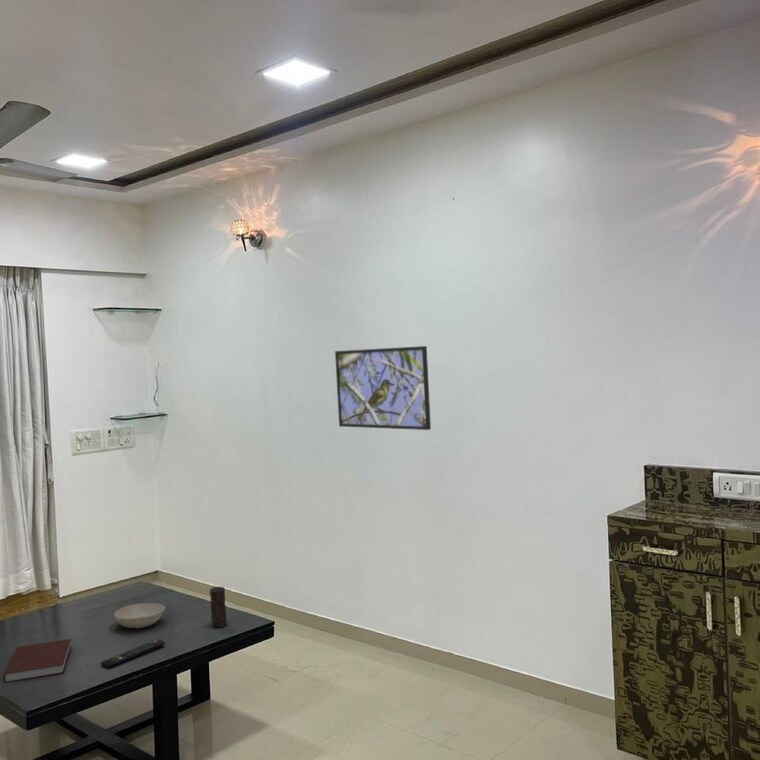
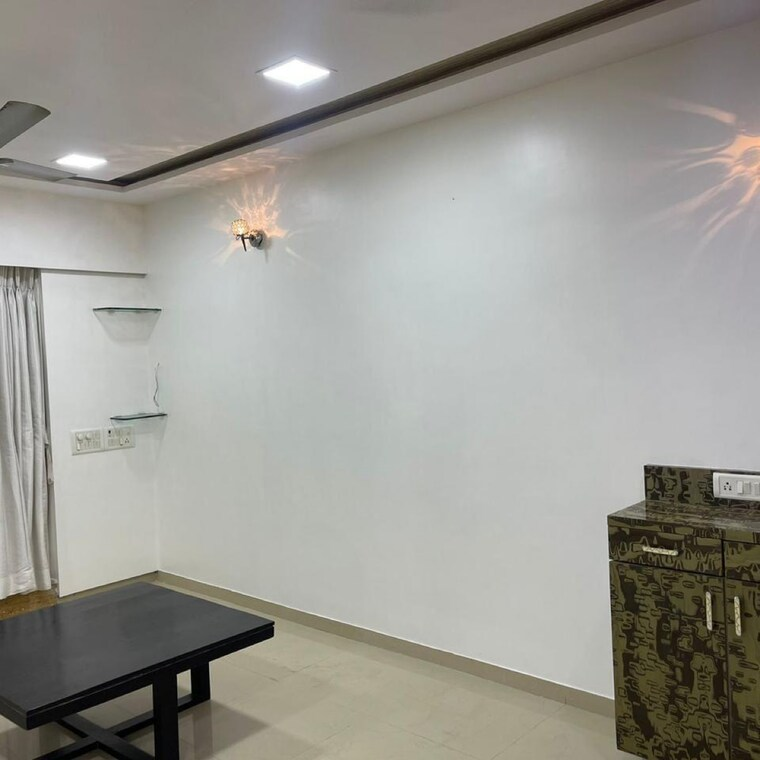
- candle (218, 606)
- notebook (39, 659)
- remote control (134, 653)
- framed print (380, 388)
- bowl (139, 616)
